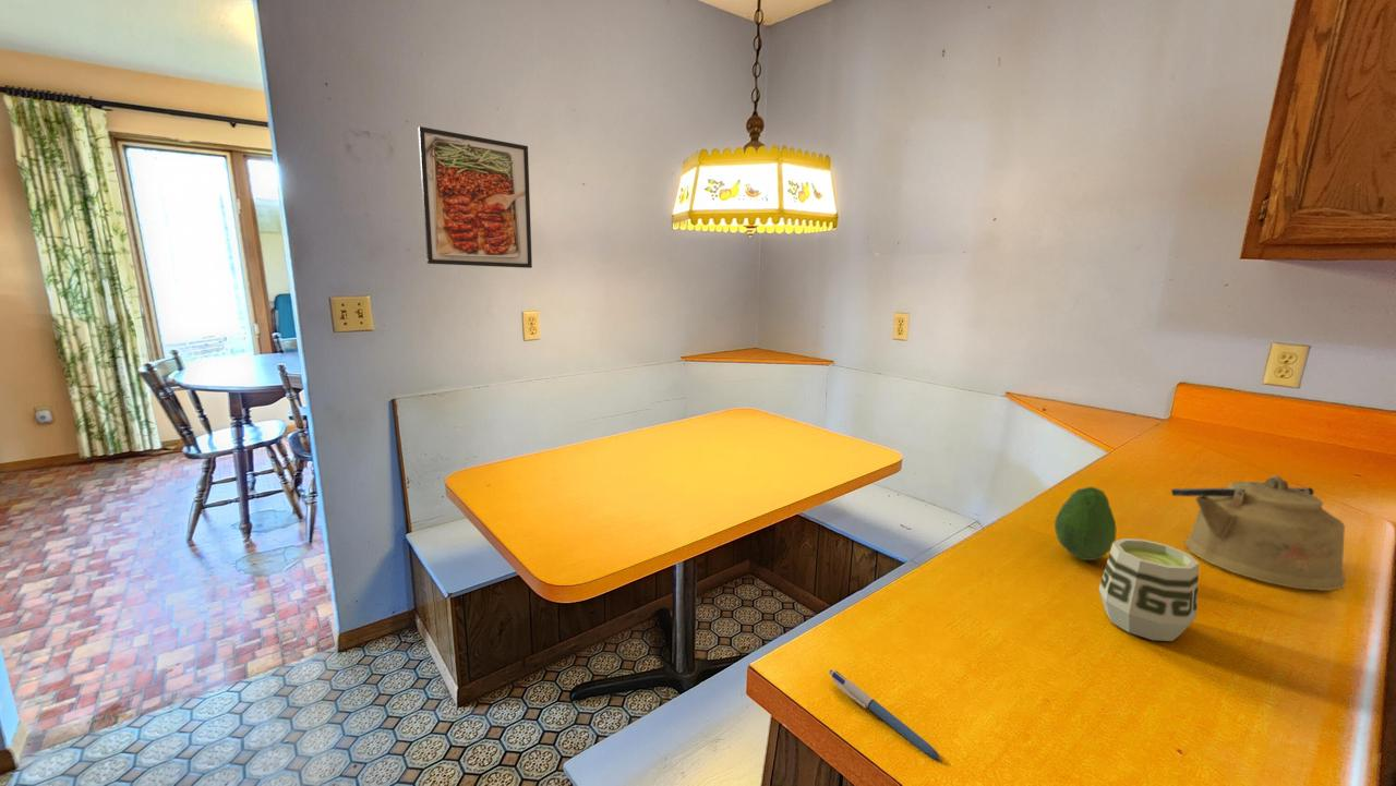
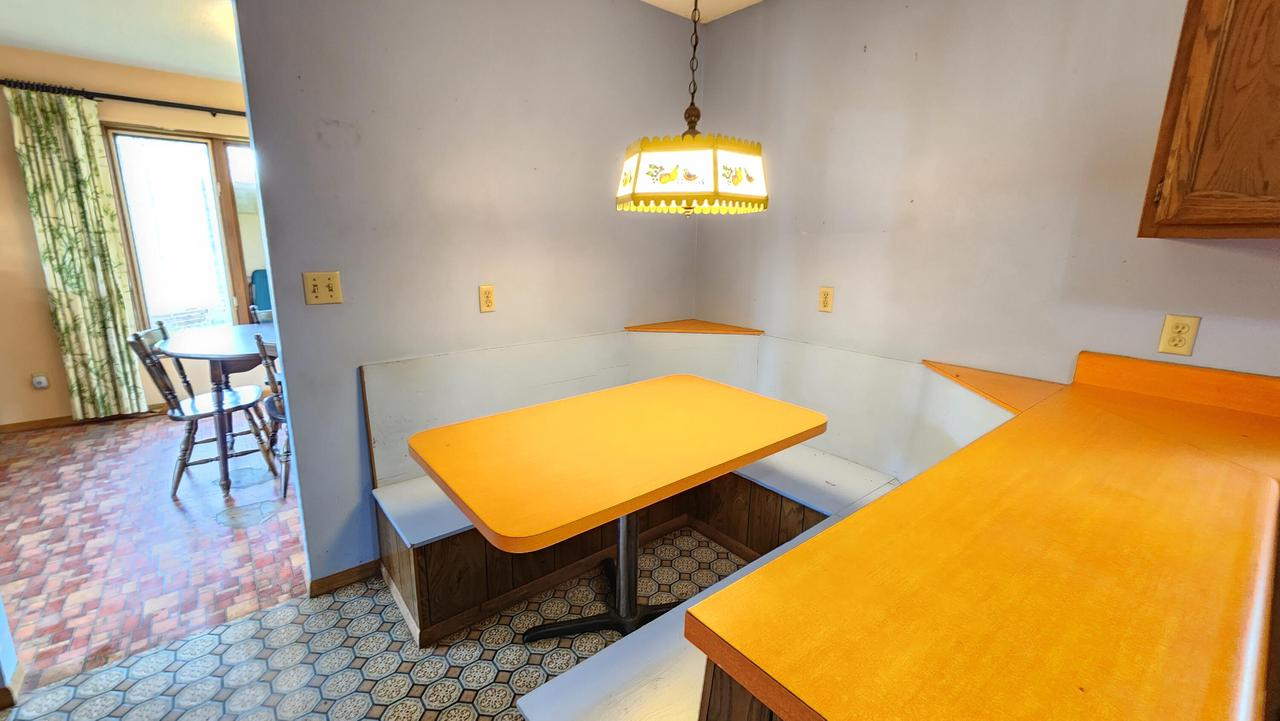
- kettle (1254, 518)
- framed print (479, 203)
- pen (879, 712)
- cup (1147, 588)
- fruit (1085, 522)
